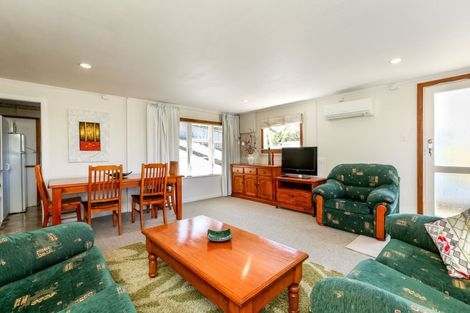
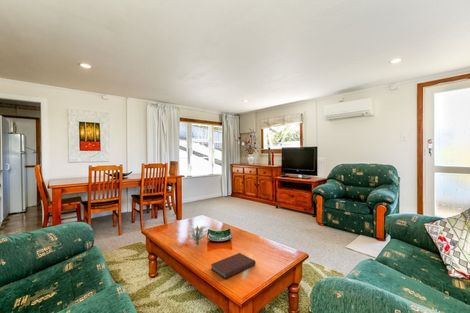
+ book (233, 264)
+ flower (197, 234)
